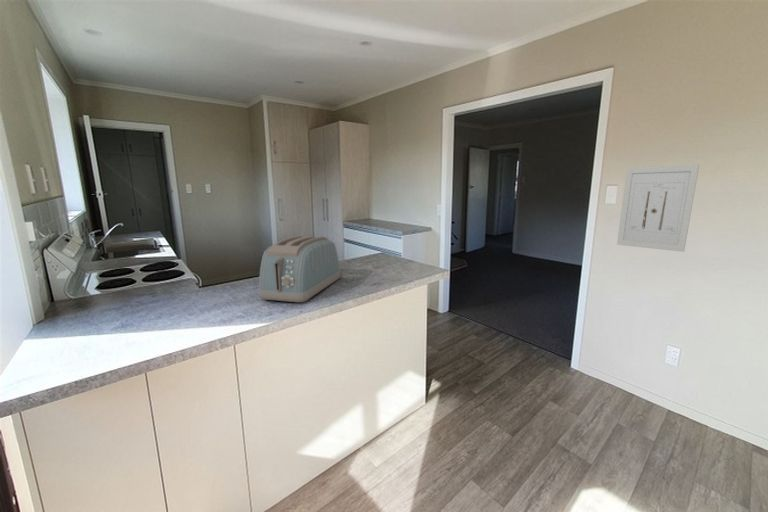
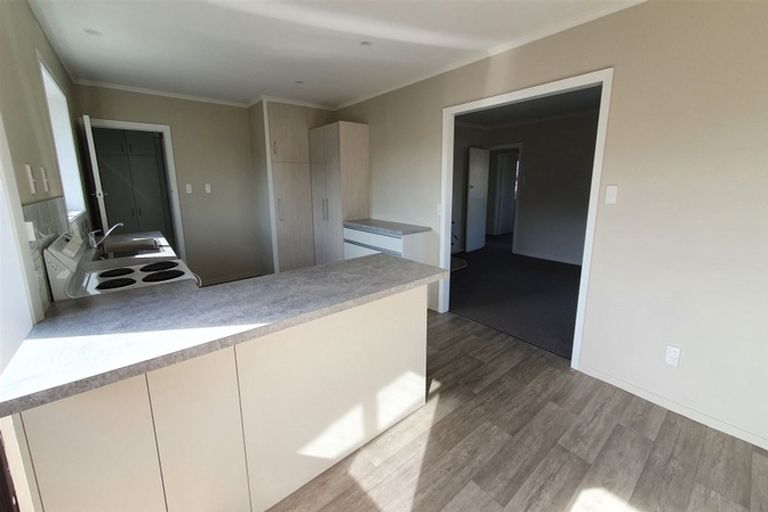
- toaster (301, 264)
- wall art (654, 208)
